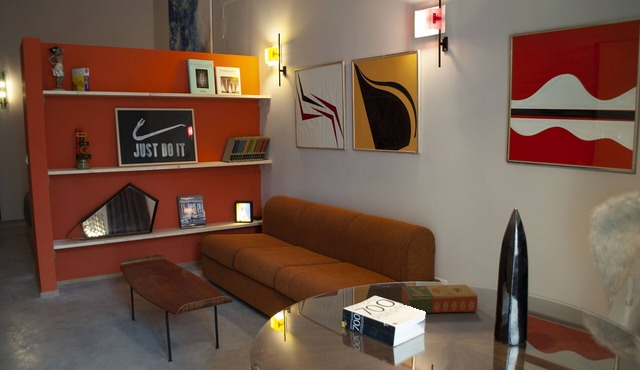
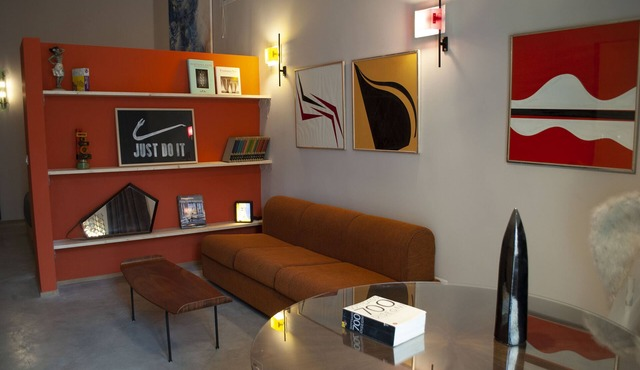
- book (438, 298)
